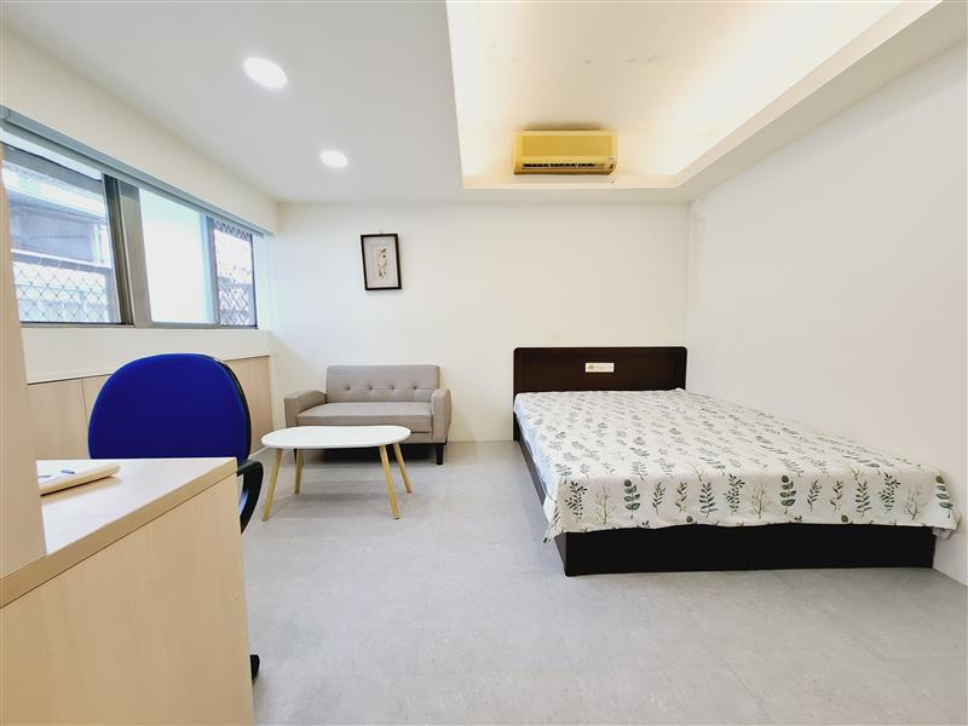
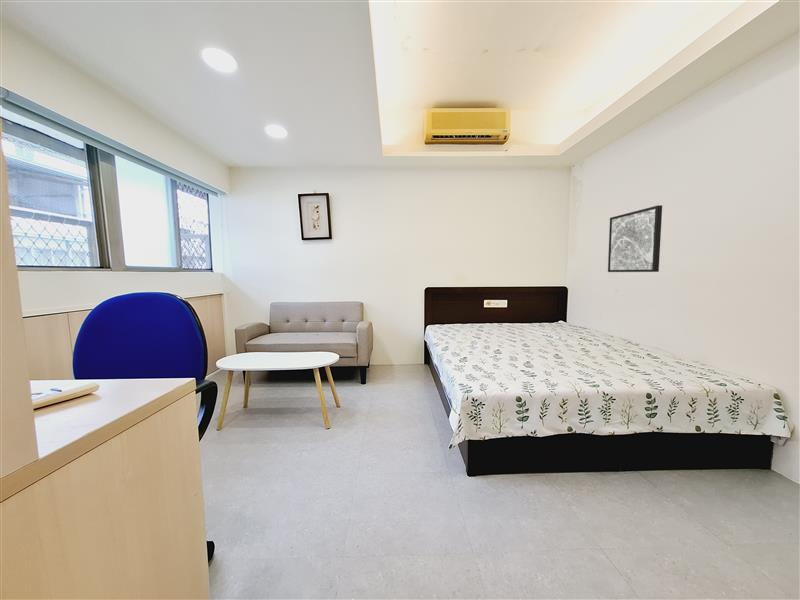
+ wall art (632, 242)
